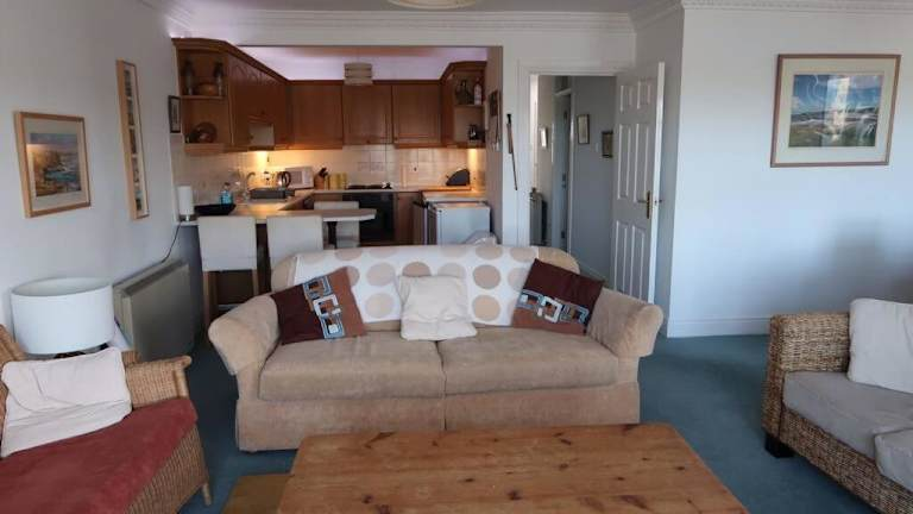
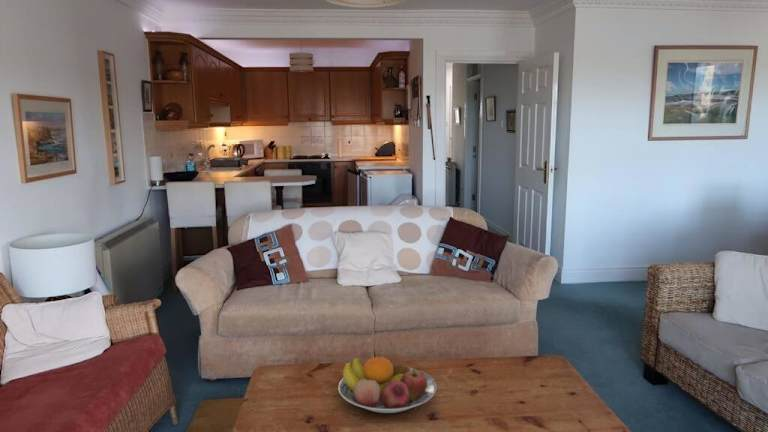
+ fruit bowl (387, 381)
